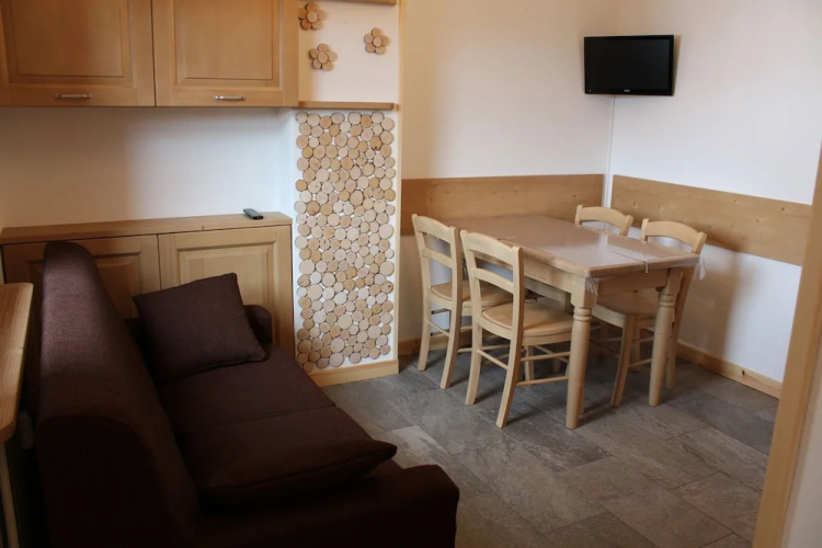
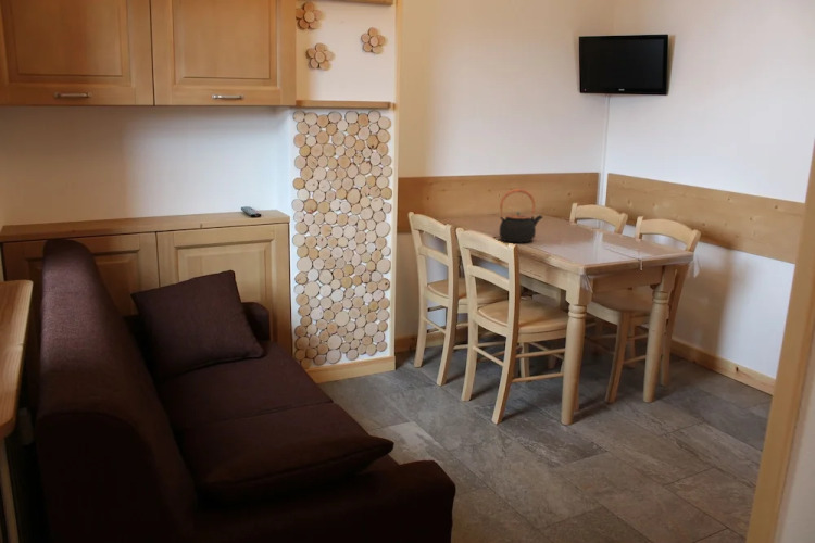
+ teapot (521, 215)
